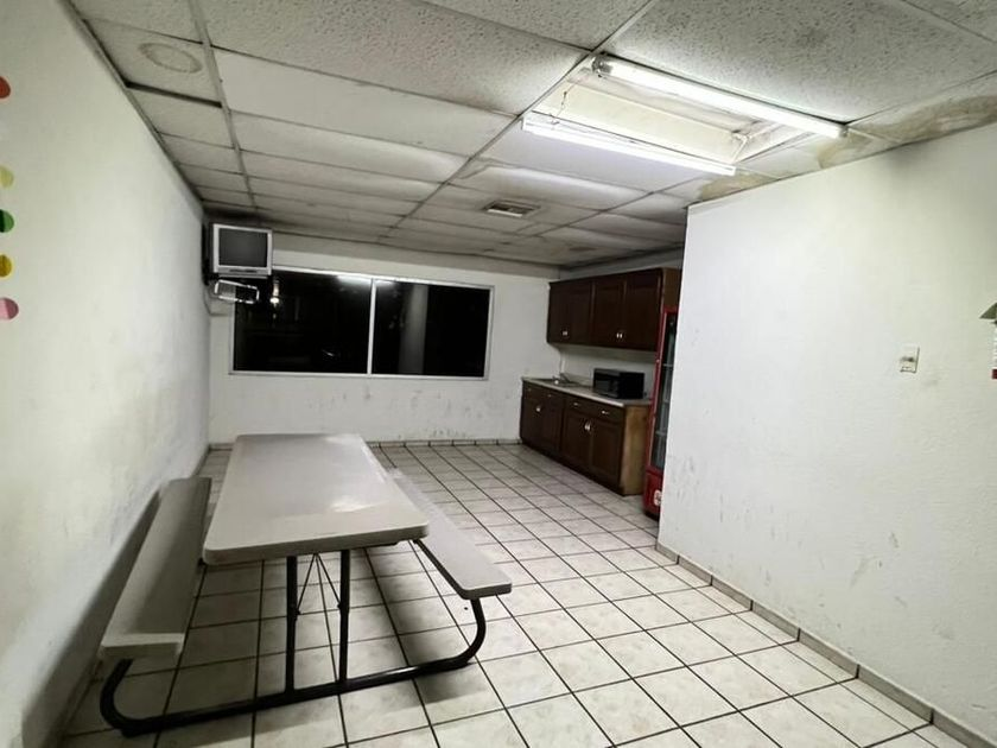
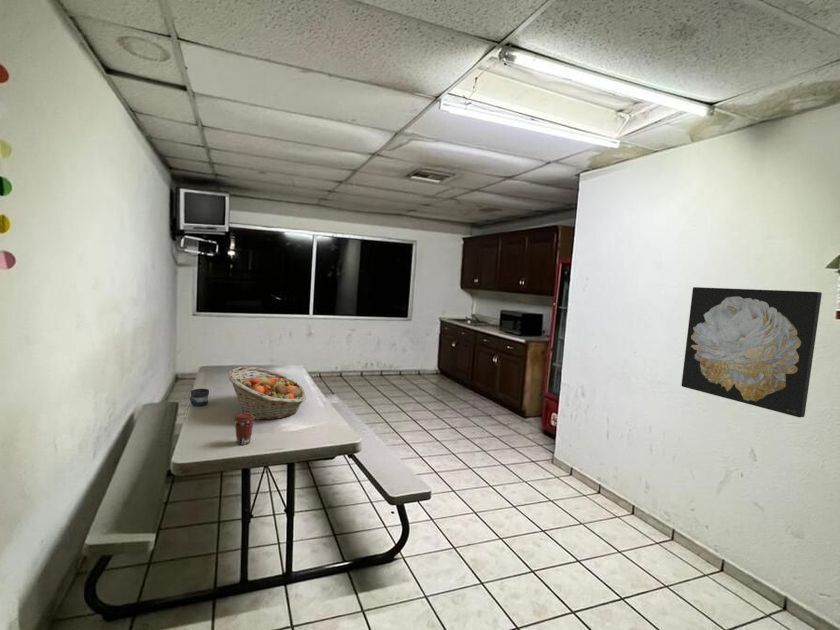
+ wall art (743, 345)
+ mug (199, 397)
+ fruit basket (268, 390)
+ coffee cup (244, 429)
